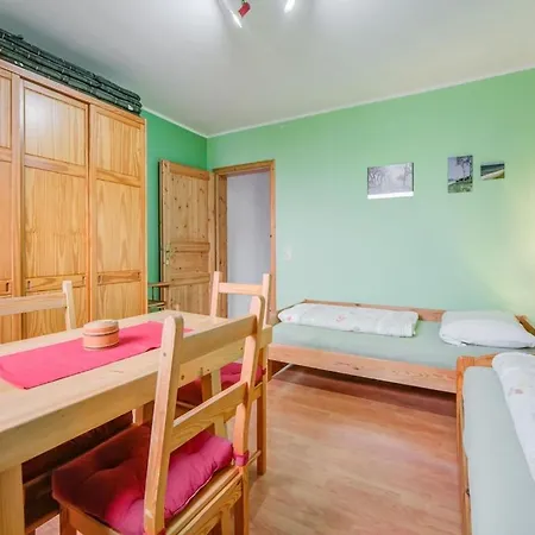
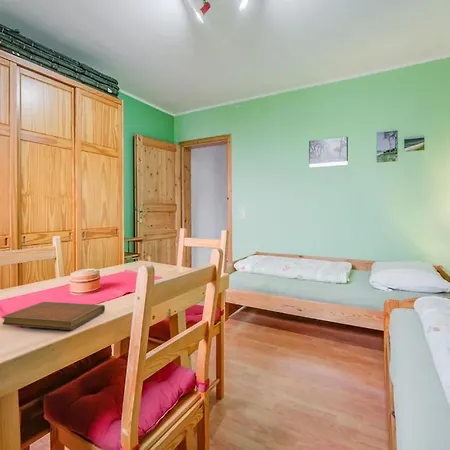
+ notebook (56, 313)
